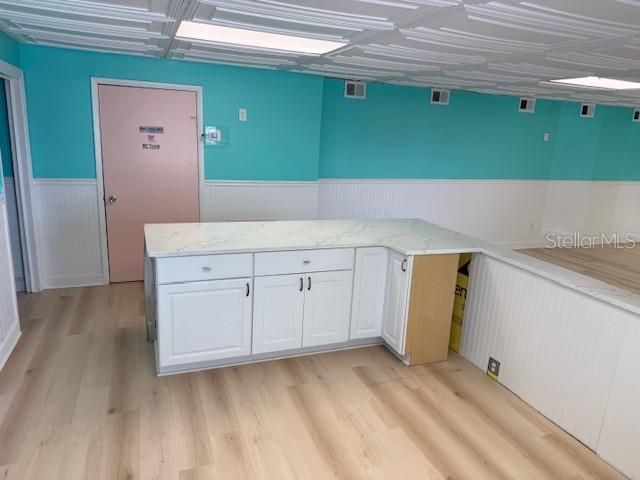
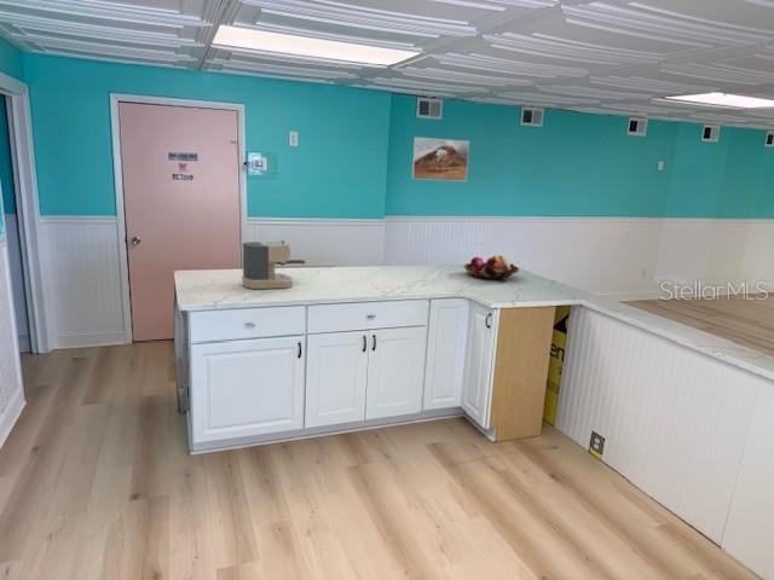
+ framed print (440, 160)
+ coffee maker (273, 262)
+ fruit basket (492, 266)
